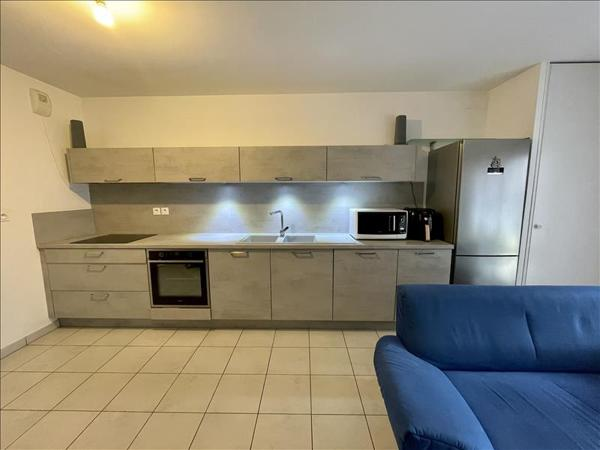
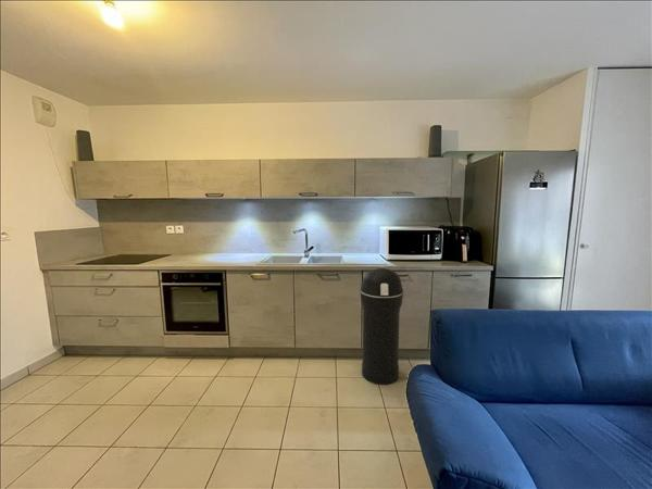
+ trash can (380, 322)
